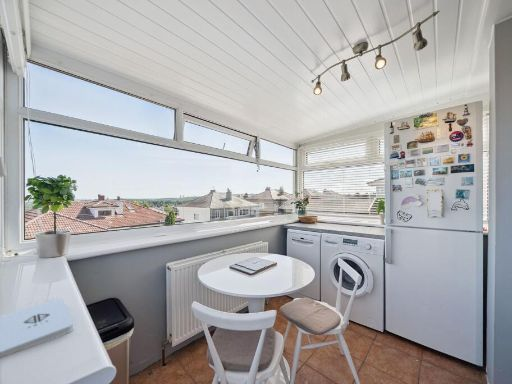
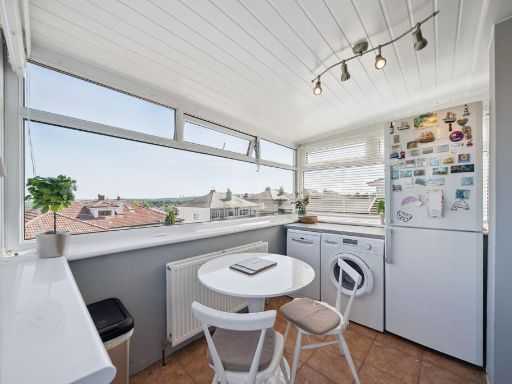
- notepad (36, 322)
